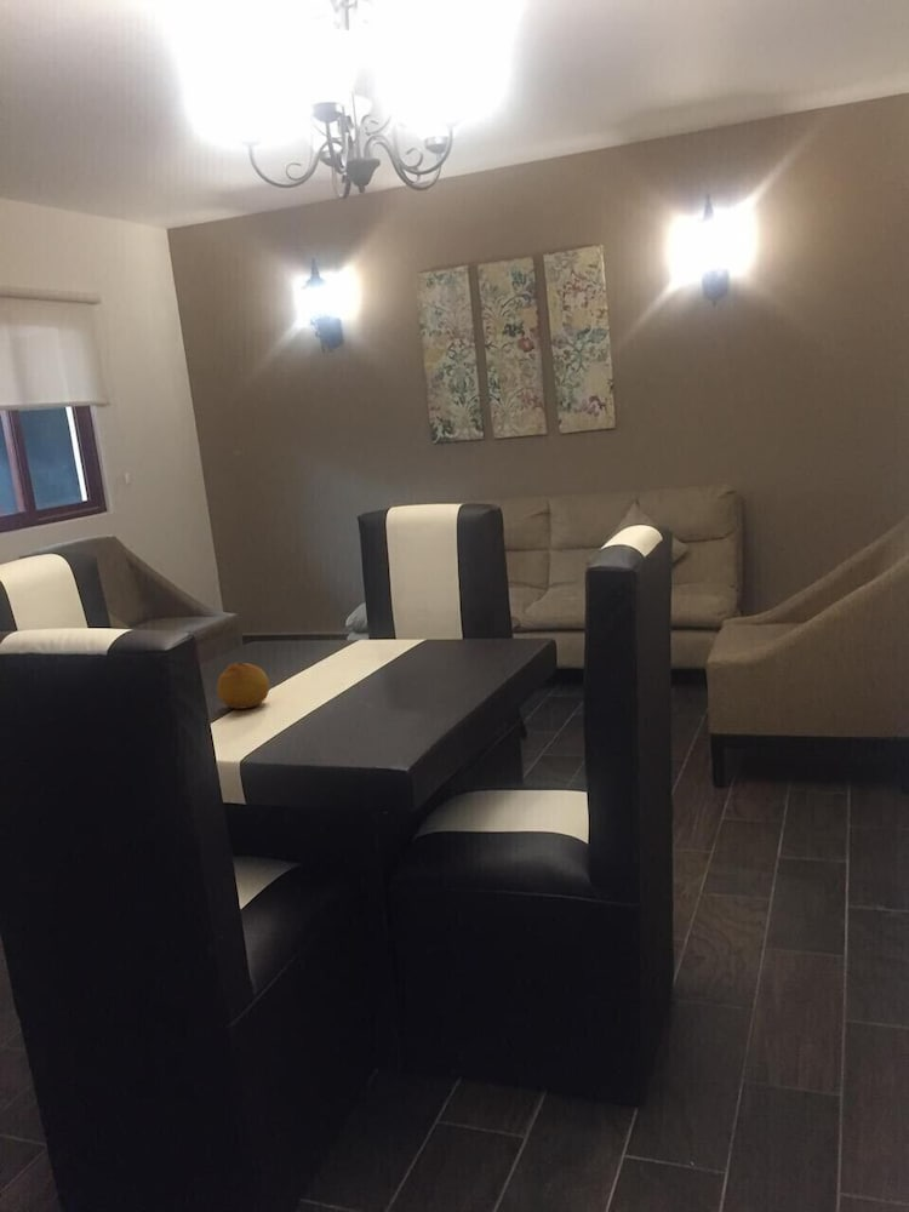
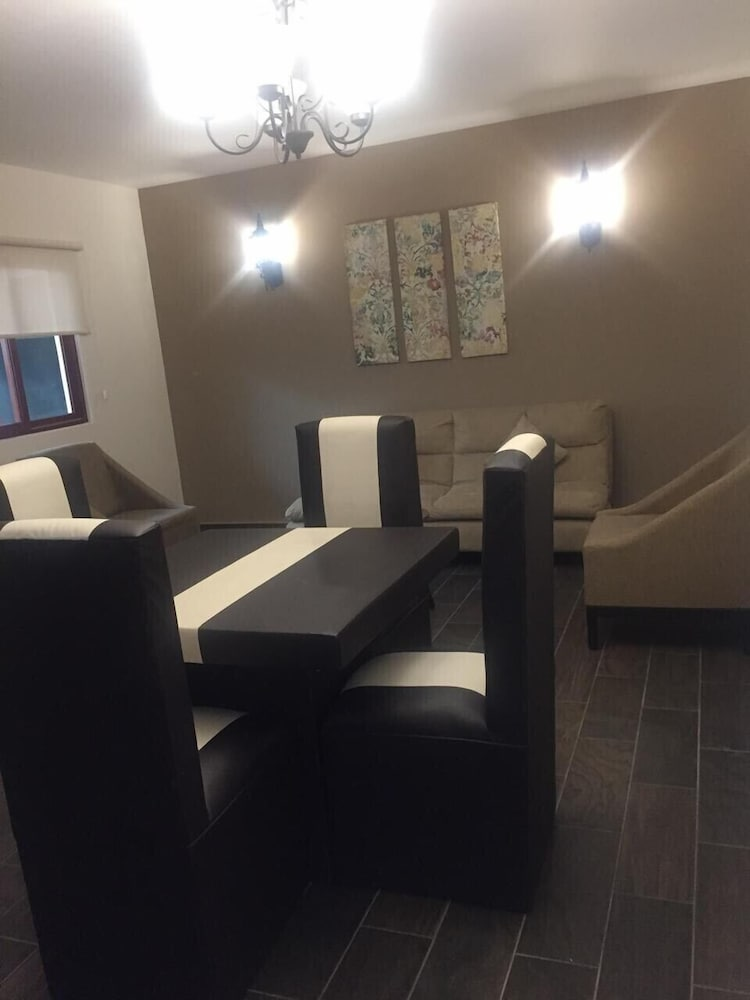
- fruit (241, 684)
